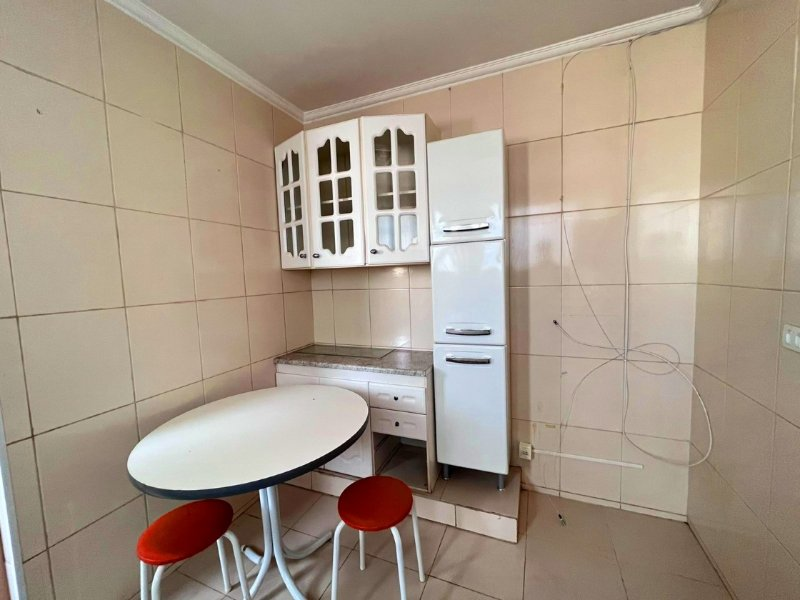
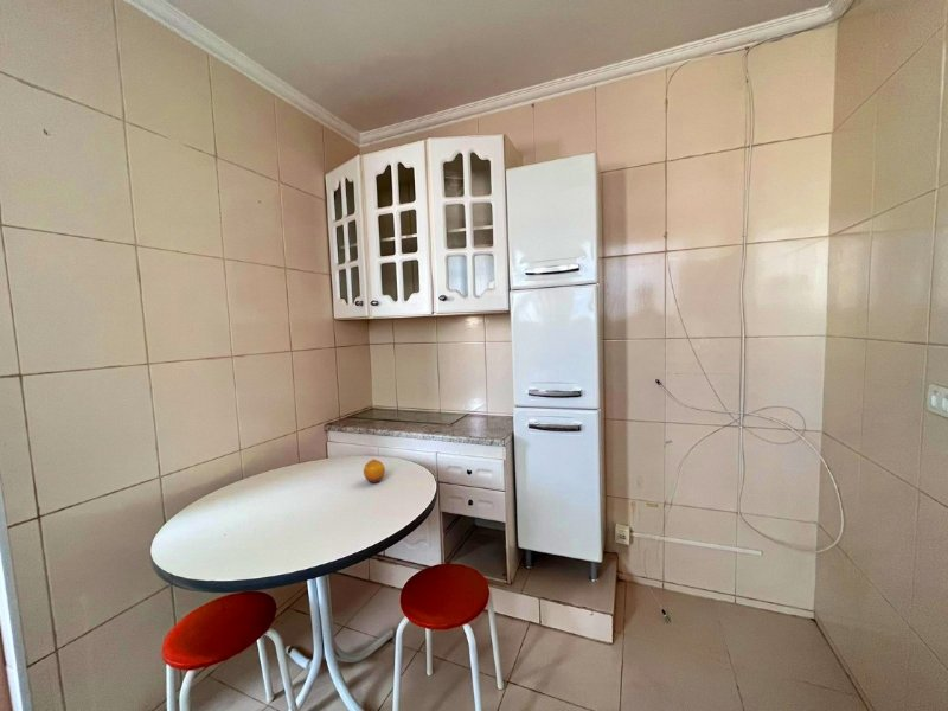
+ fruit (373, 470)
